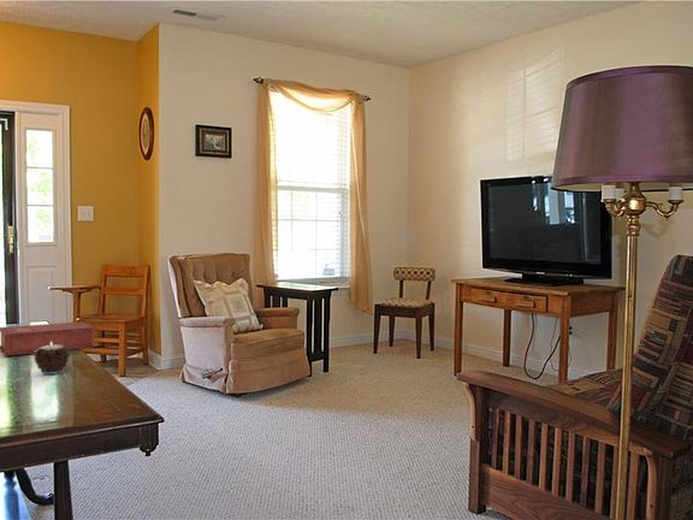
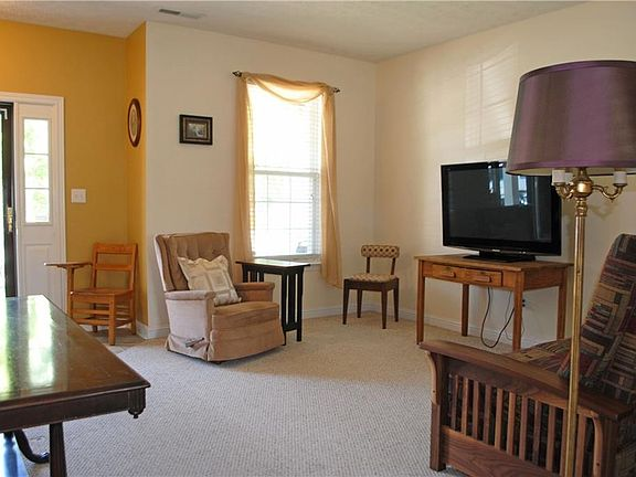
- candle (52, 356)
- book (46, 337)
